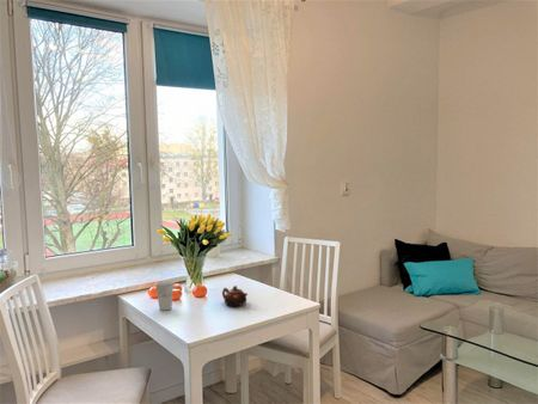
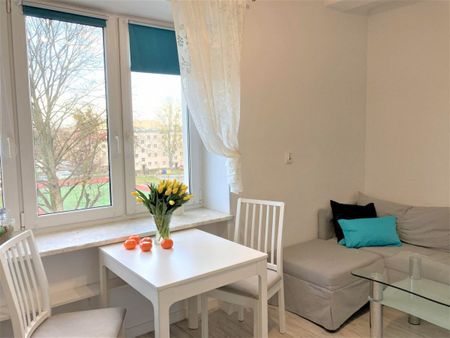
- cup (165, 295)
- teapot (234, 294)
